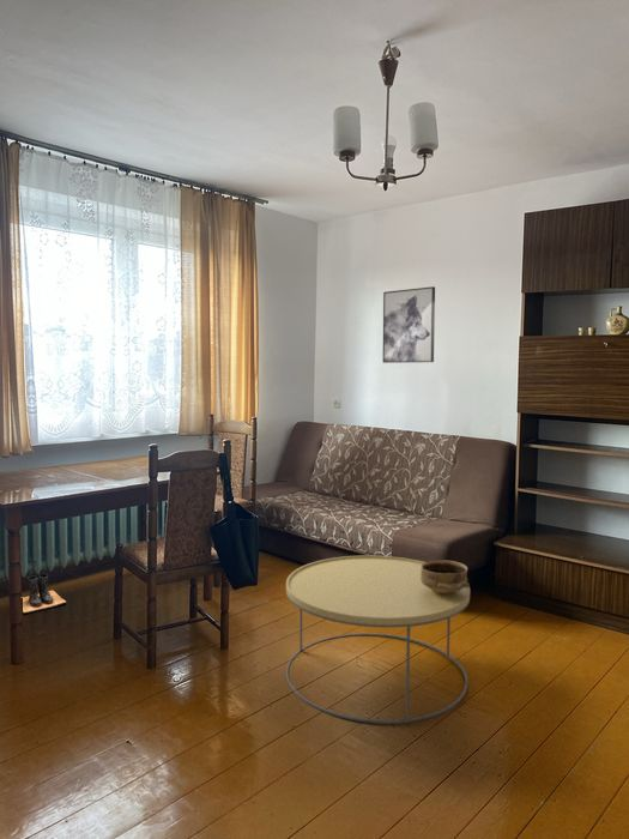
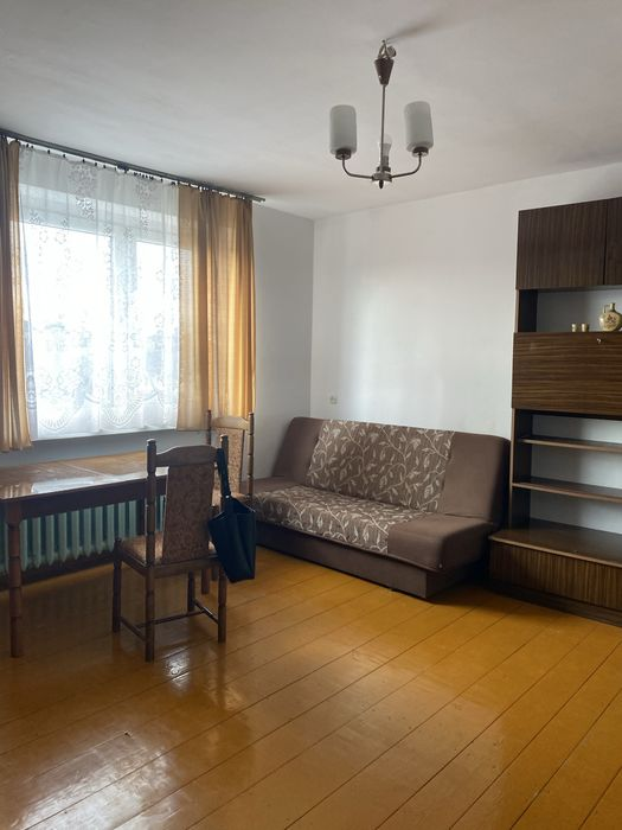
- ceramic bowl (443, 577)
- coffee table (375, 626)
- wall art (407, 326)
- boots (38, 590)
